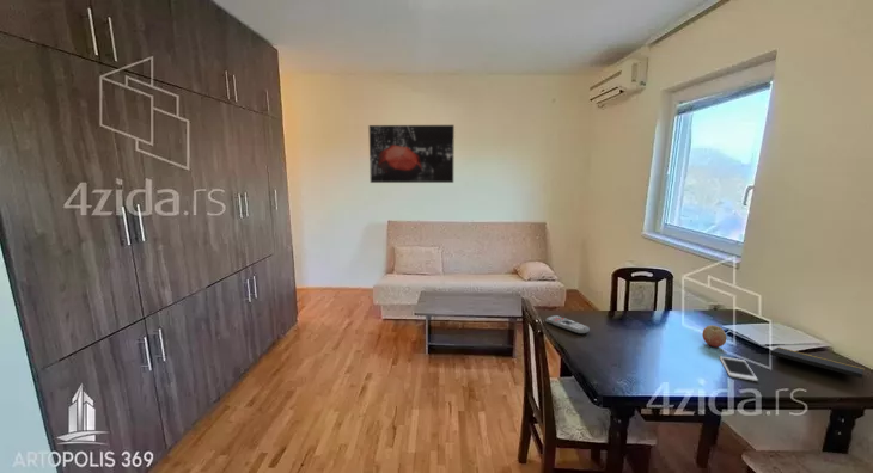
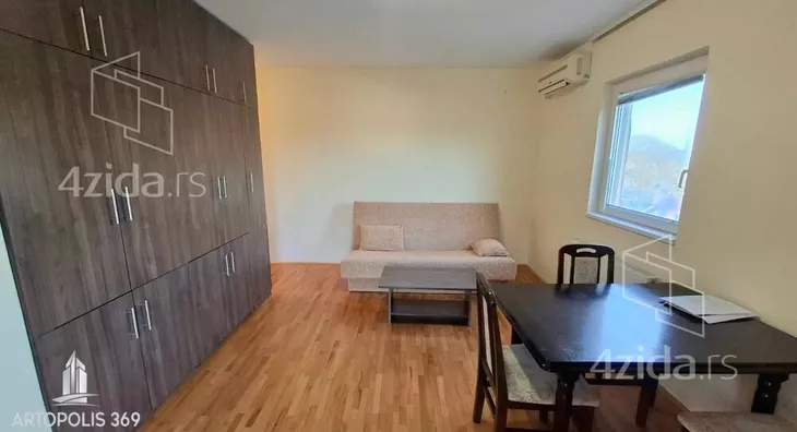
- cell phone (737, 368)
- notepad (816, 361)
- remote control (567, 324)
- fruit (714, 336)
- wall art (411, 154)
